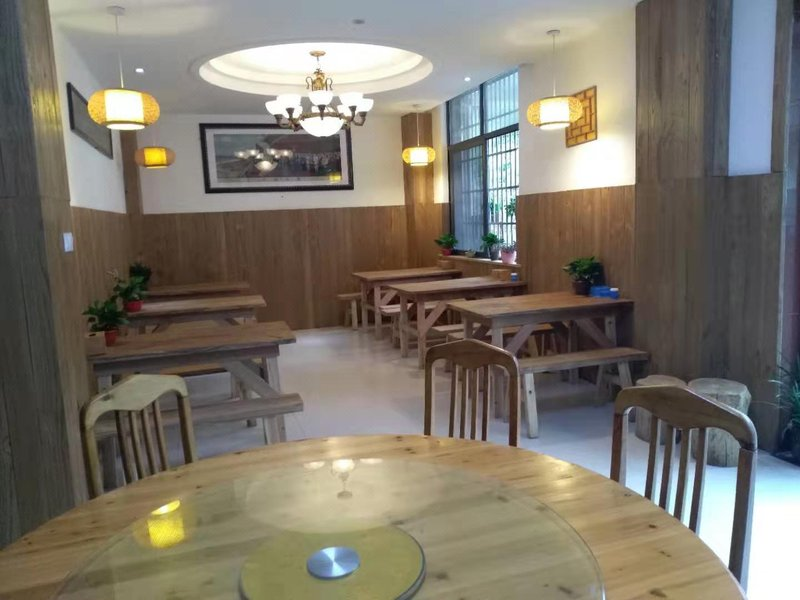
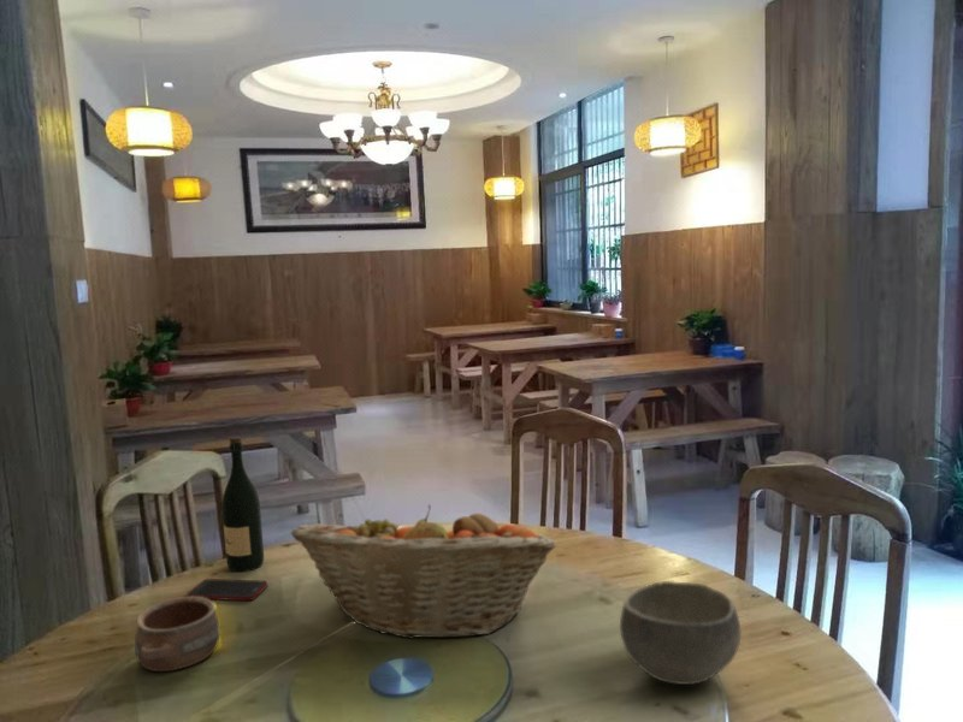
+ bowl (679, 635)
+ cell phone (228, 590)
+ wine bottle (241, 502)
+ pottery (177, 633)
+ fruit basket (424, 556)
